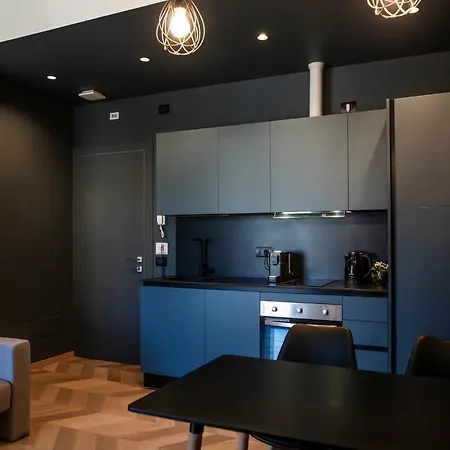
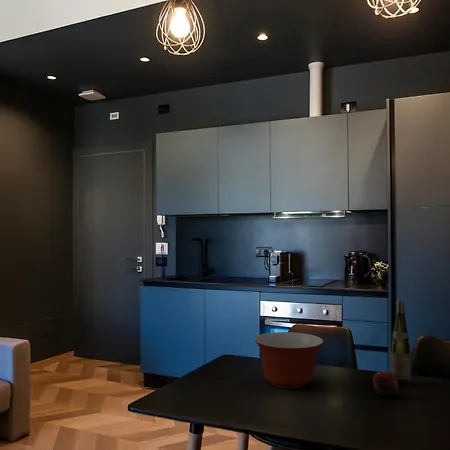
+ fruit (385, 383)
+ mixing bowl (288, 361)
+ wine bottle (400, 342)
